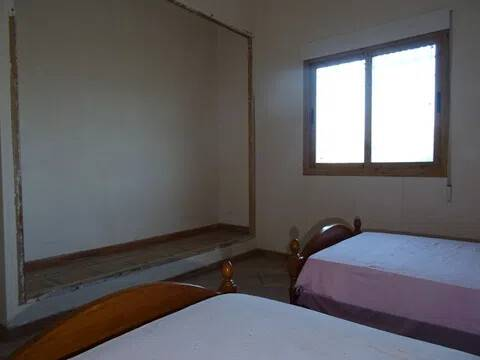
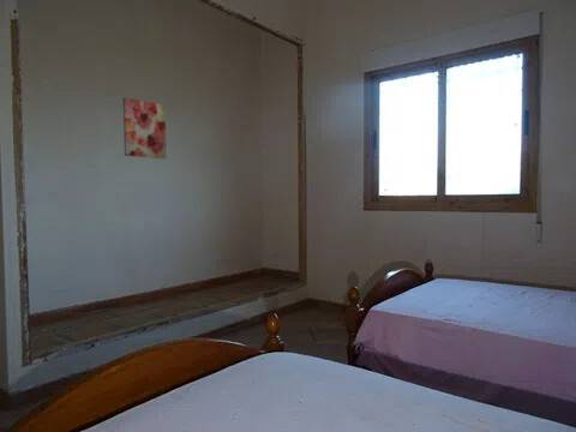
+ wall art (145, 128)
